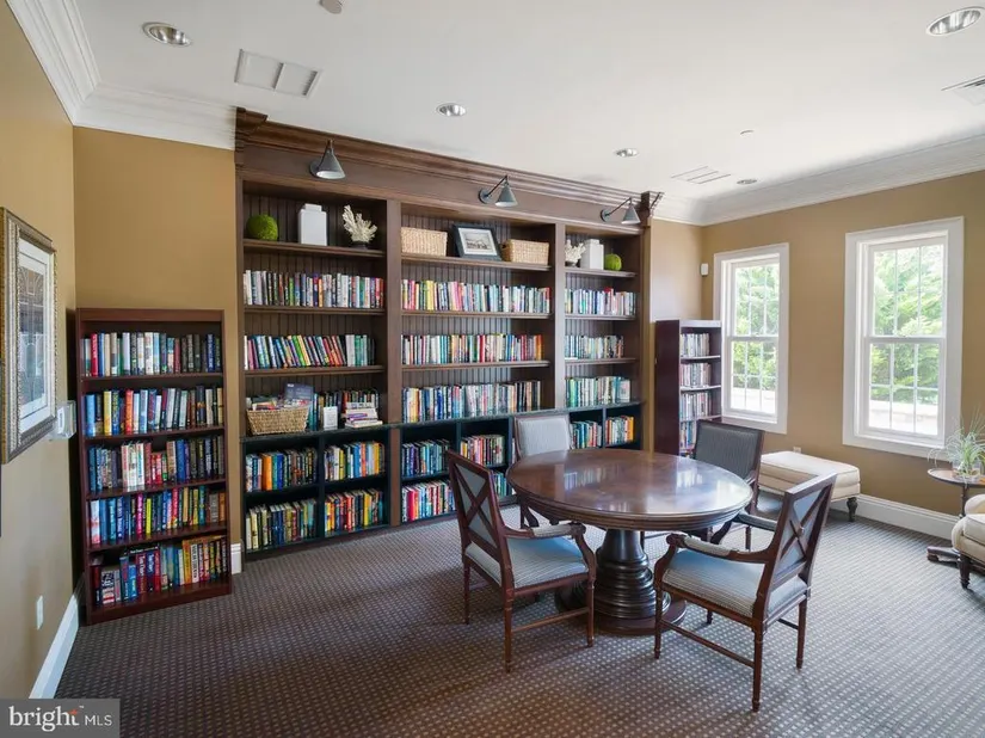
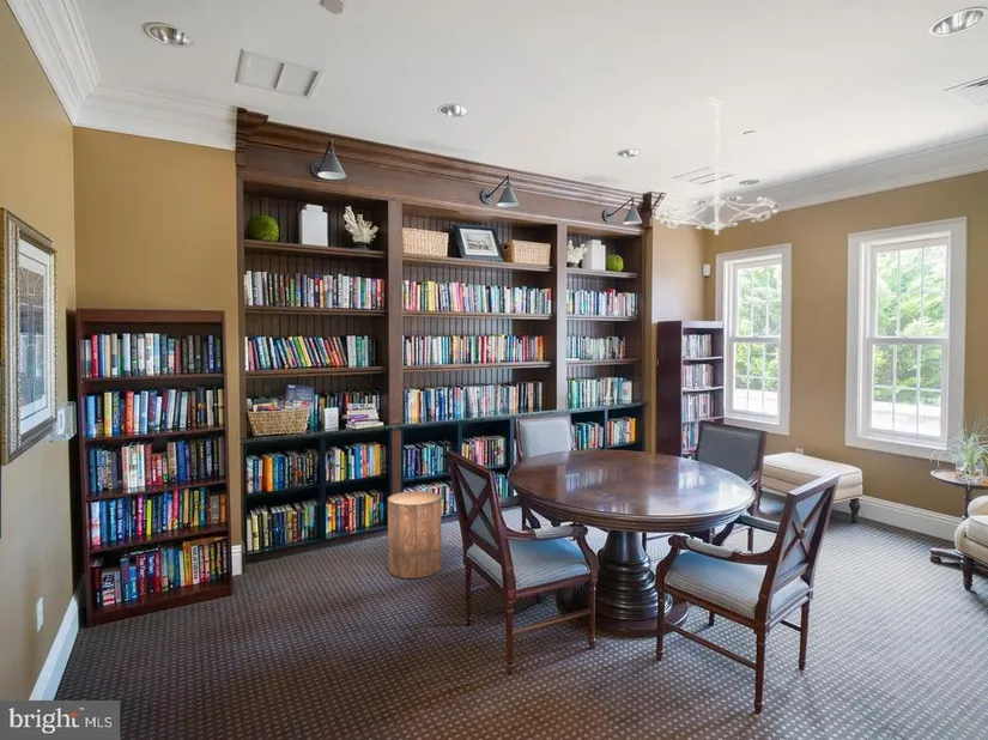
+ chandelier (719, 169)
+ stool (414, 532)
